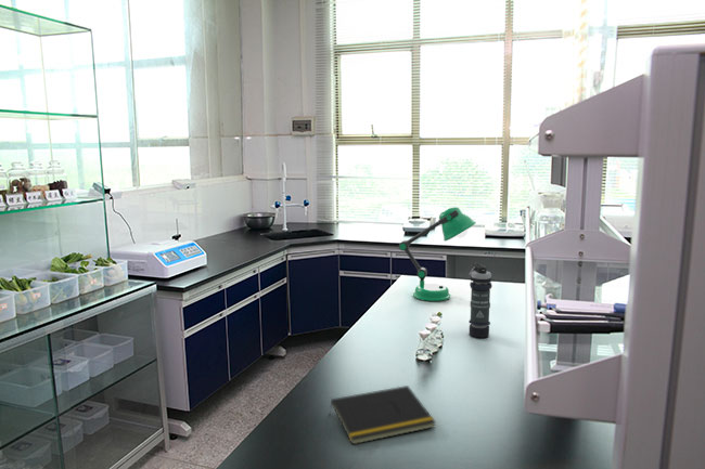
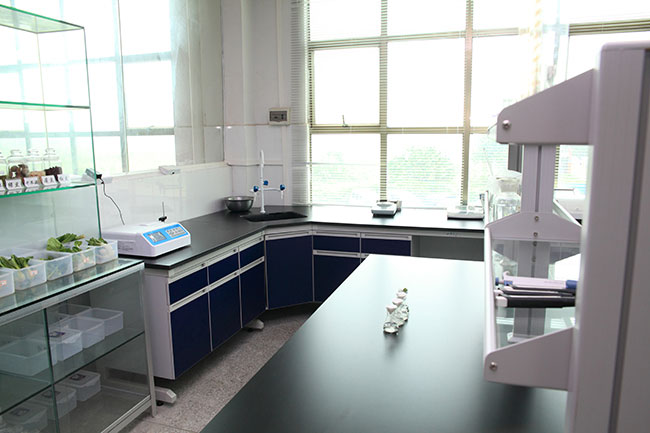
- notepad (382, 412)
- smoke grenade (478, 299)
- desk lamp (445, 240)
